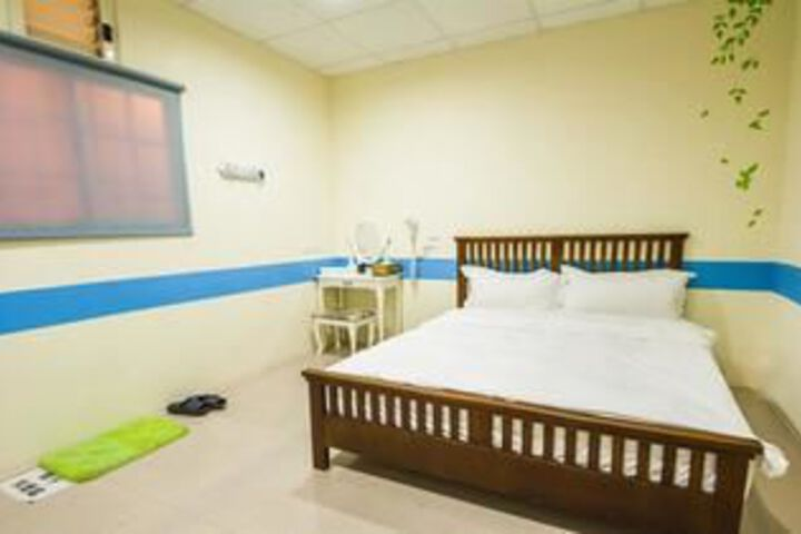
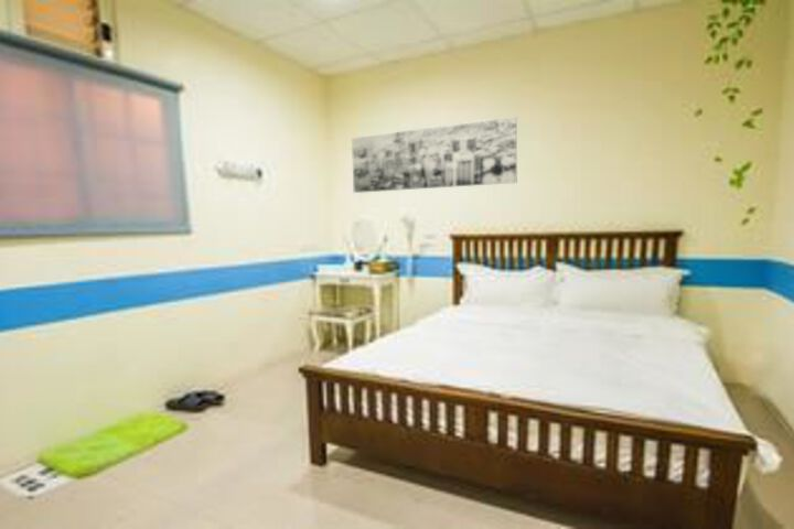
+ wall art (427, 158)
